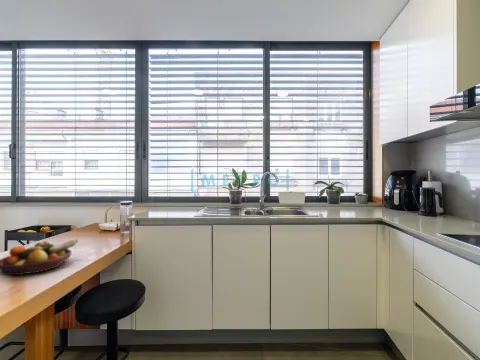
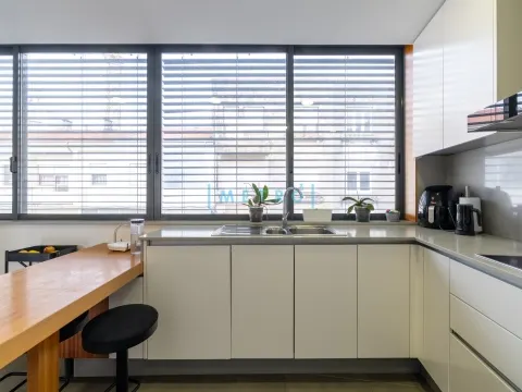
- fruit bowl (37, 253)
